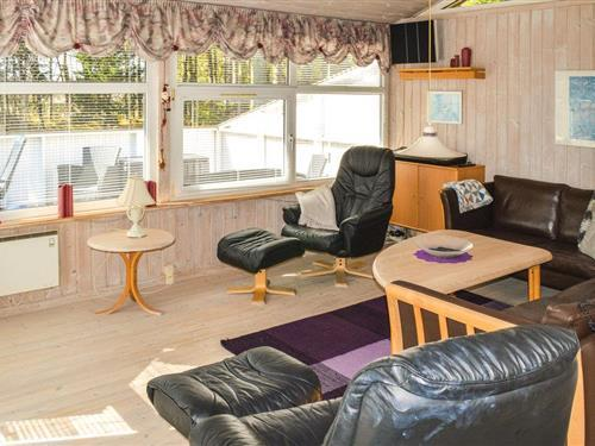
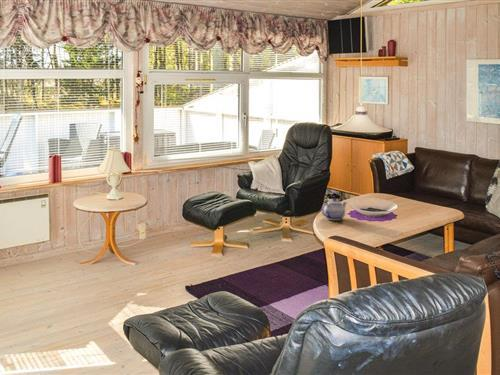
+ teapot (334, 208)
